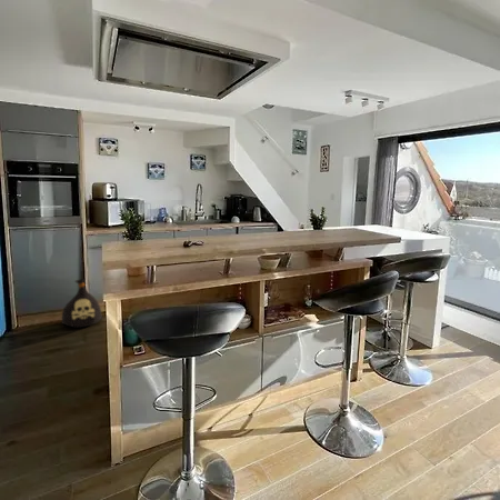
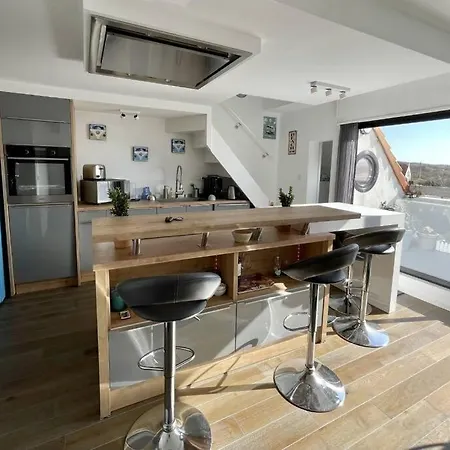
- bag (81, 301)
